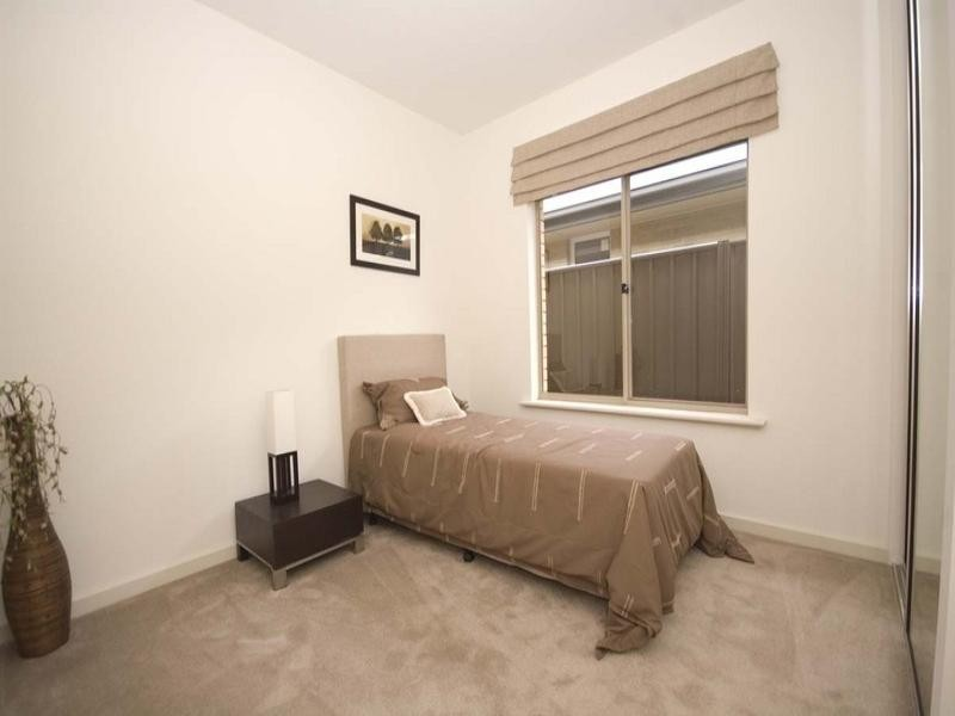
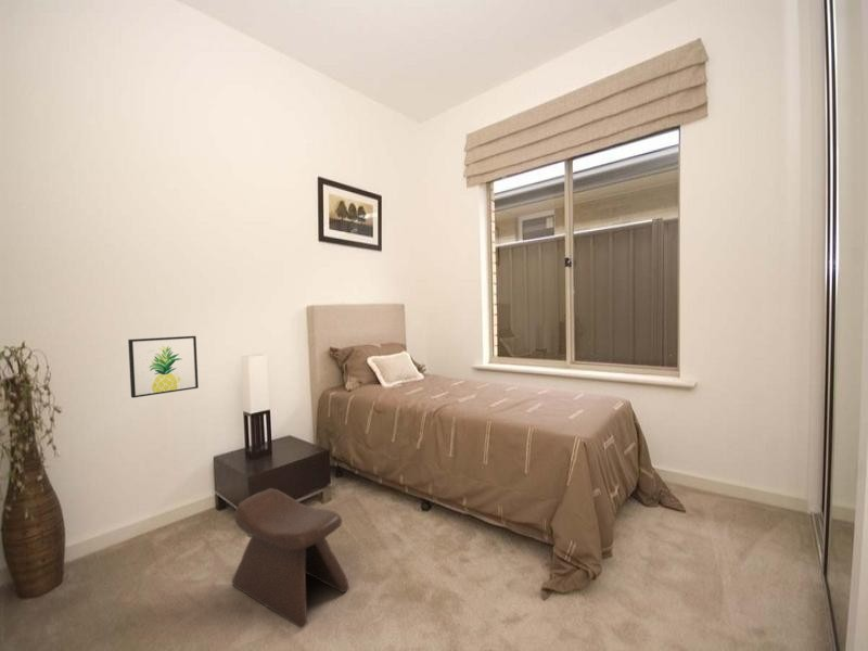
+ wall art (165, 365)
+ stool (289, 547)
